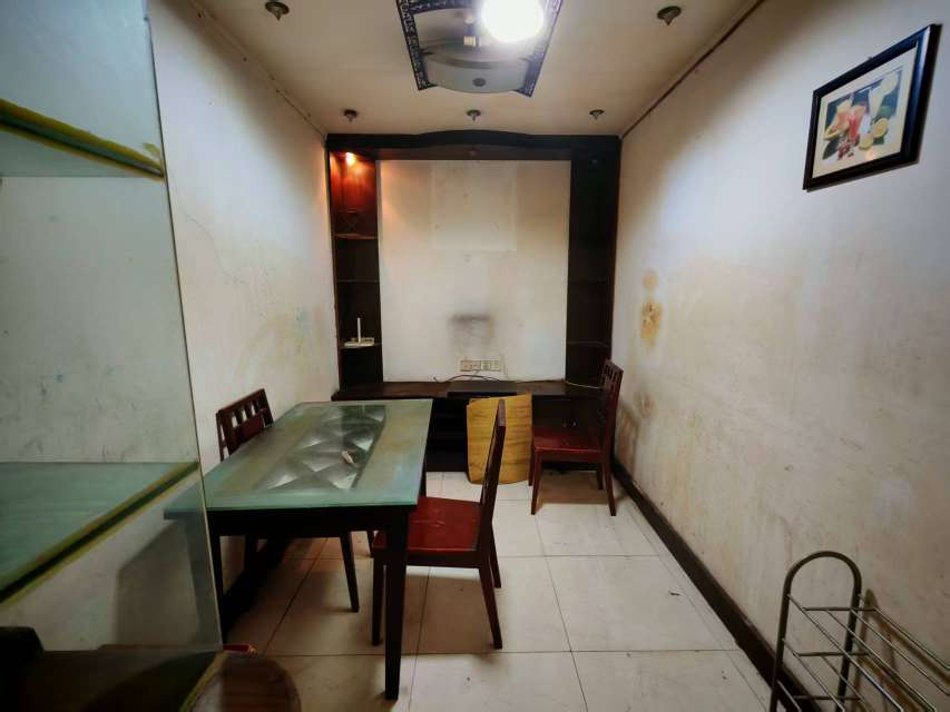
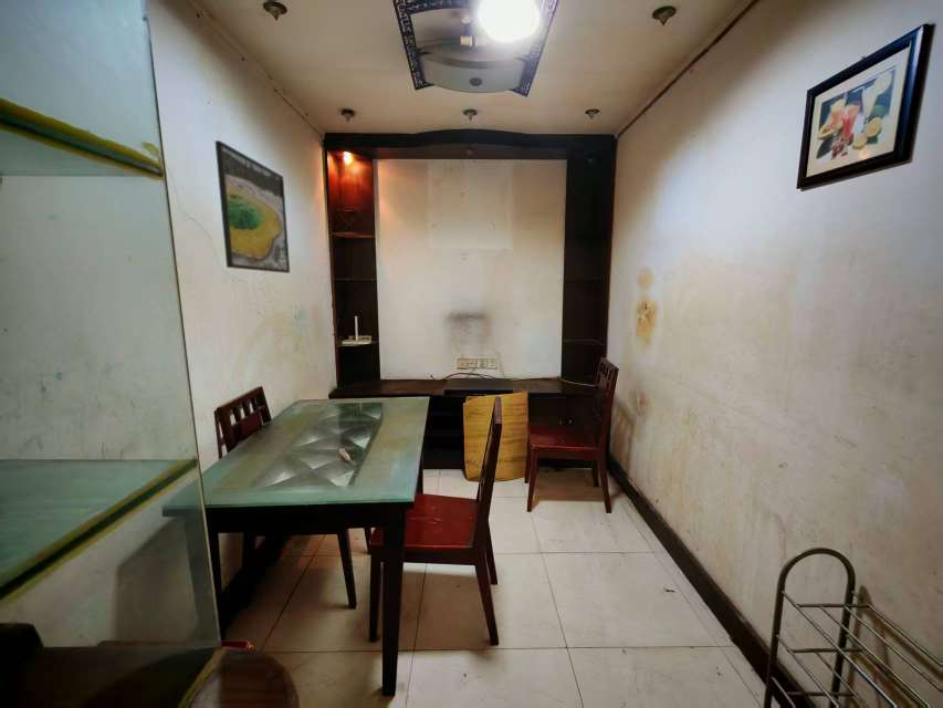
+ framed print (258, 217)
